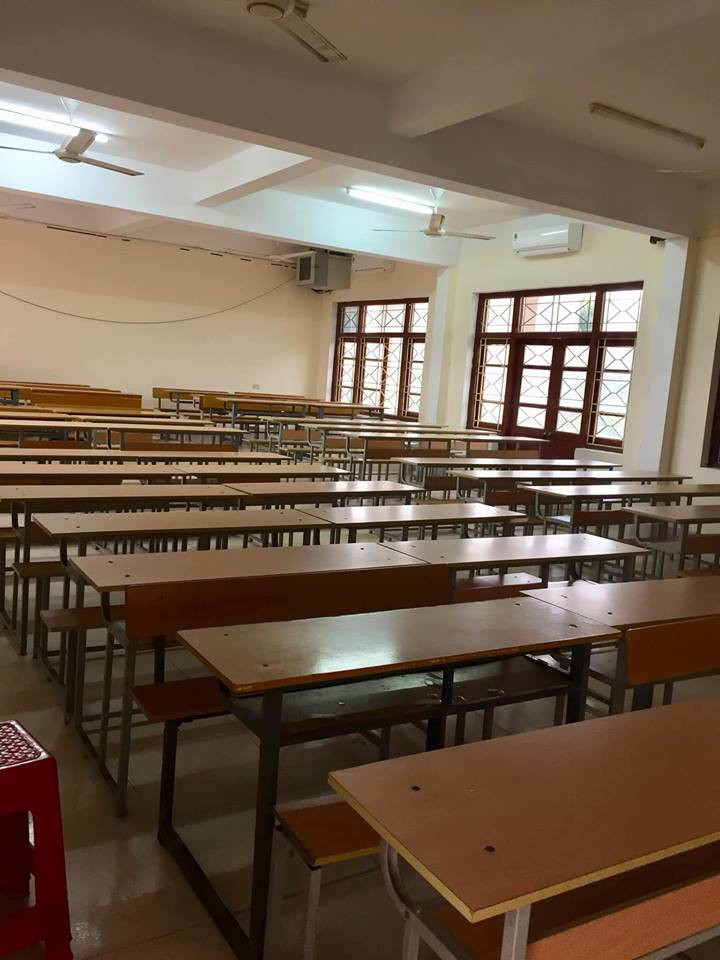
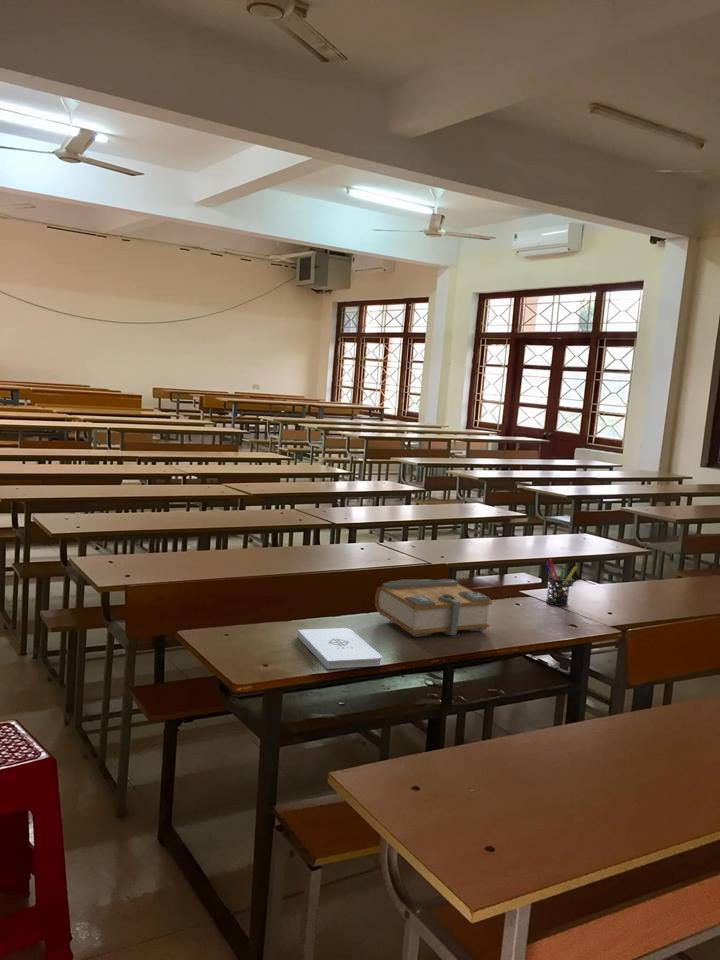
+ book (432, 604)
+ notepad (338, 646)
+ pen holder (558, 582)
